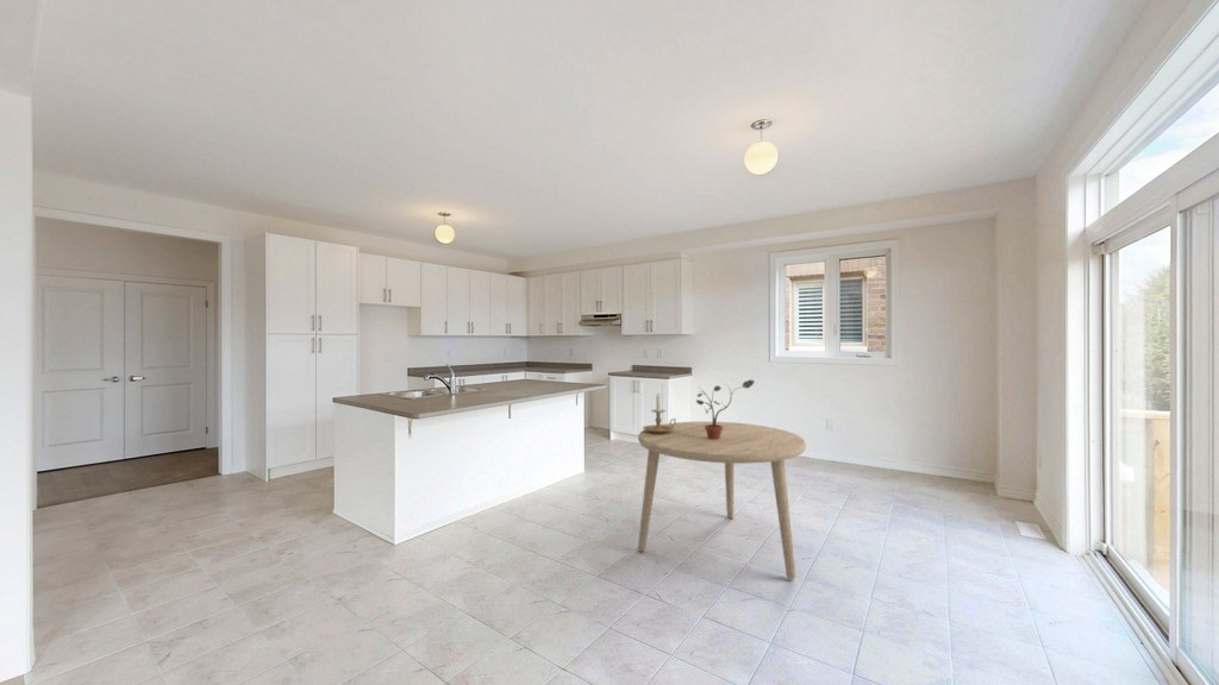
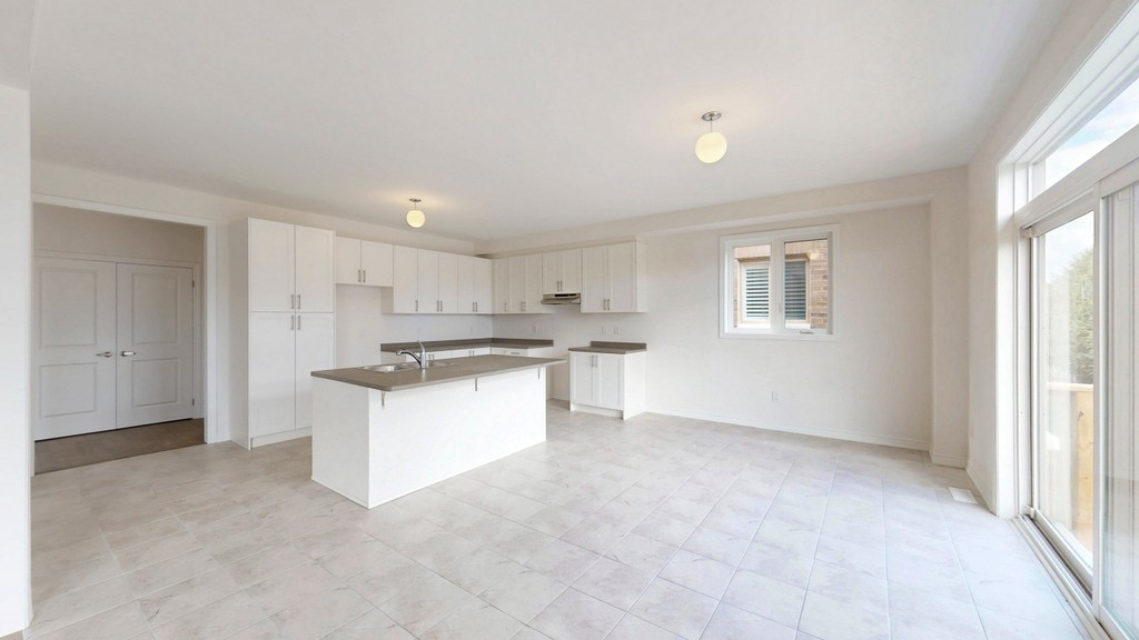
- potted plant (720, 409)
- dining table (726, 491)
- candle holder (658, 411)
